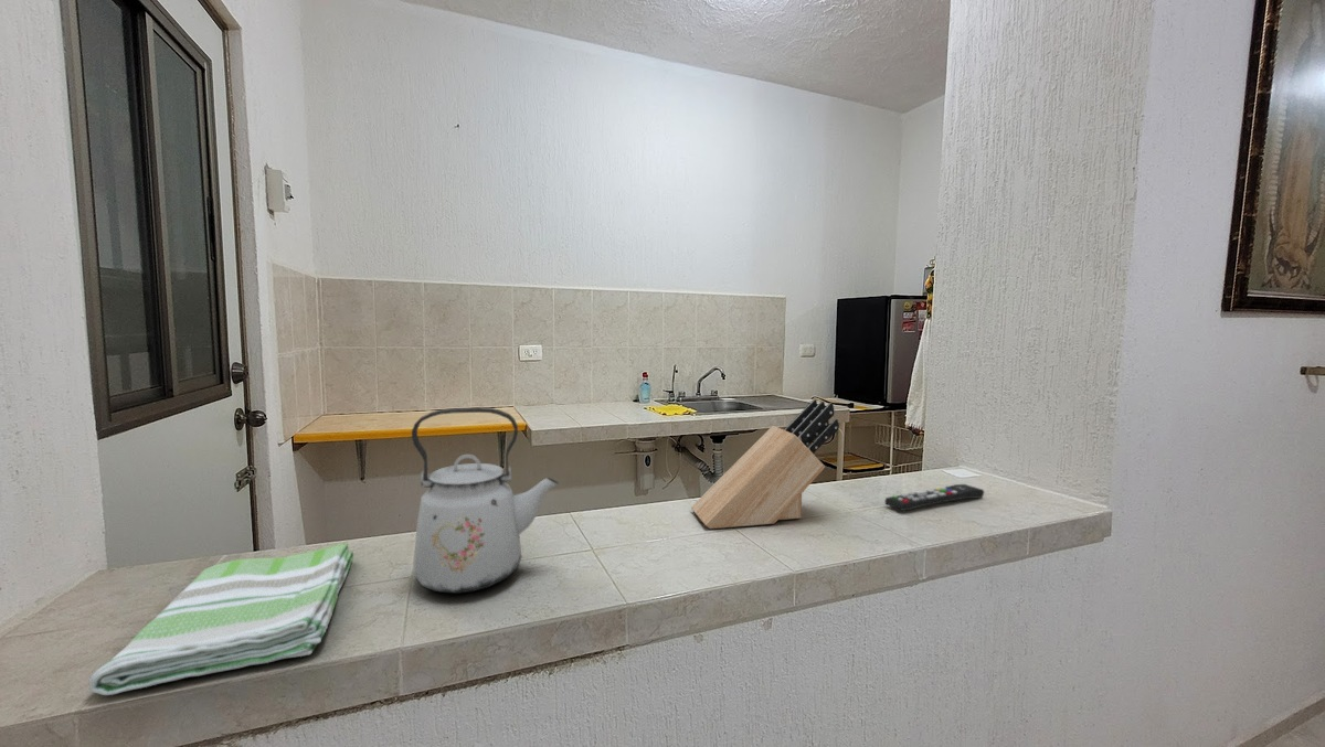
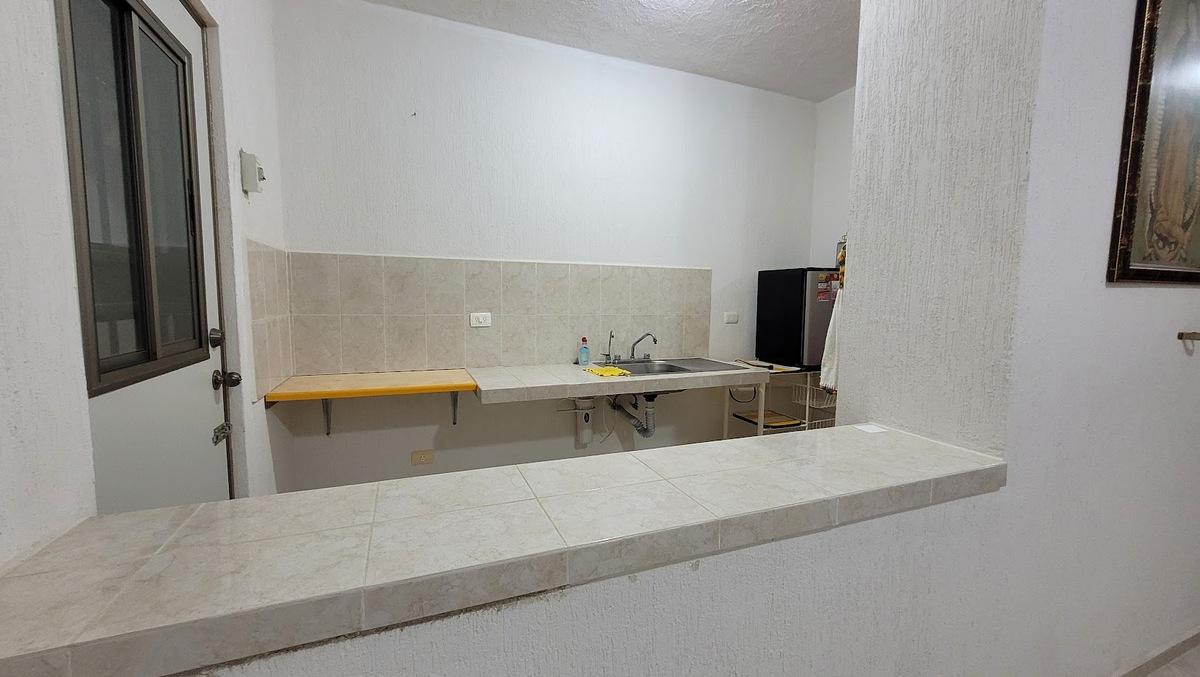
- kettle (488, 492)
- dish towel (251, 598)
- remote control (935, 497)
- knife block (767, 458)
